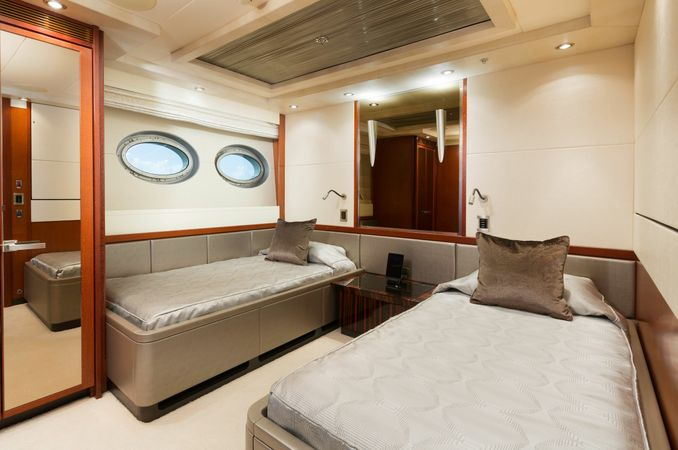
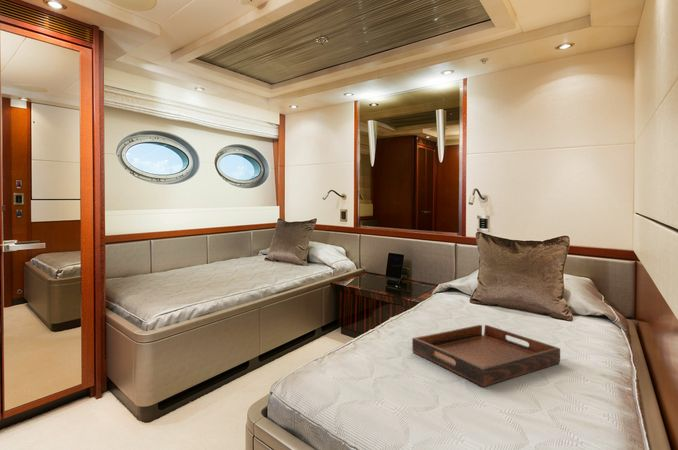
+ serving tray (483, 349)
